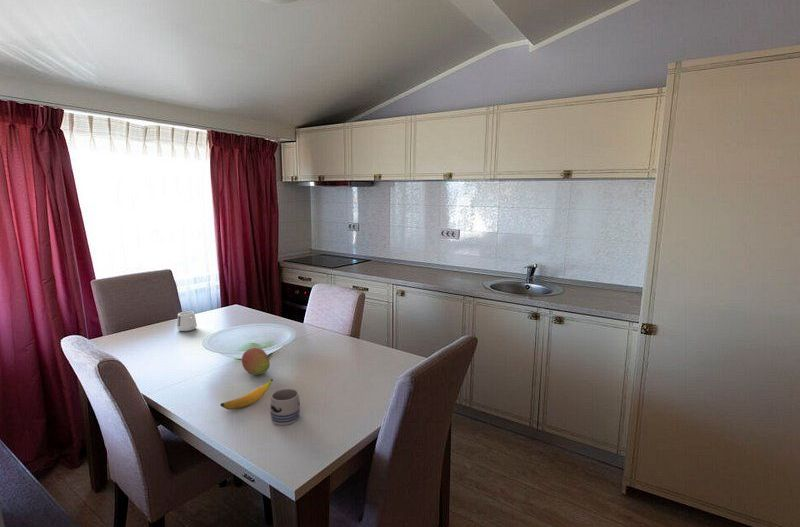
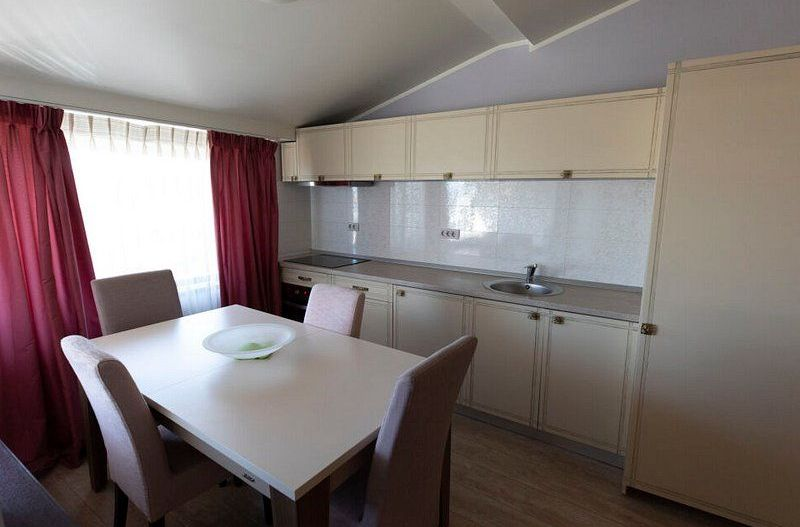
- mug (187, 321)
- banana (248, 395)
- fruit (255, 361)
- mug (283, 404)
